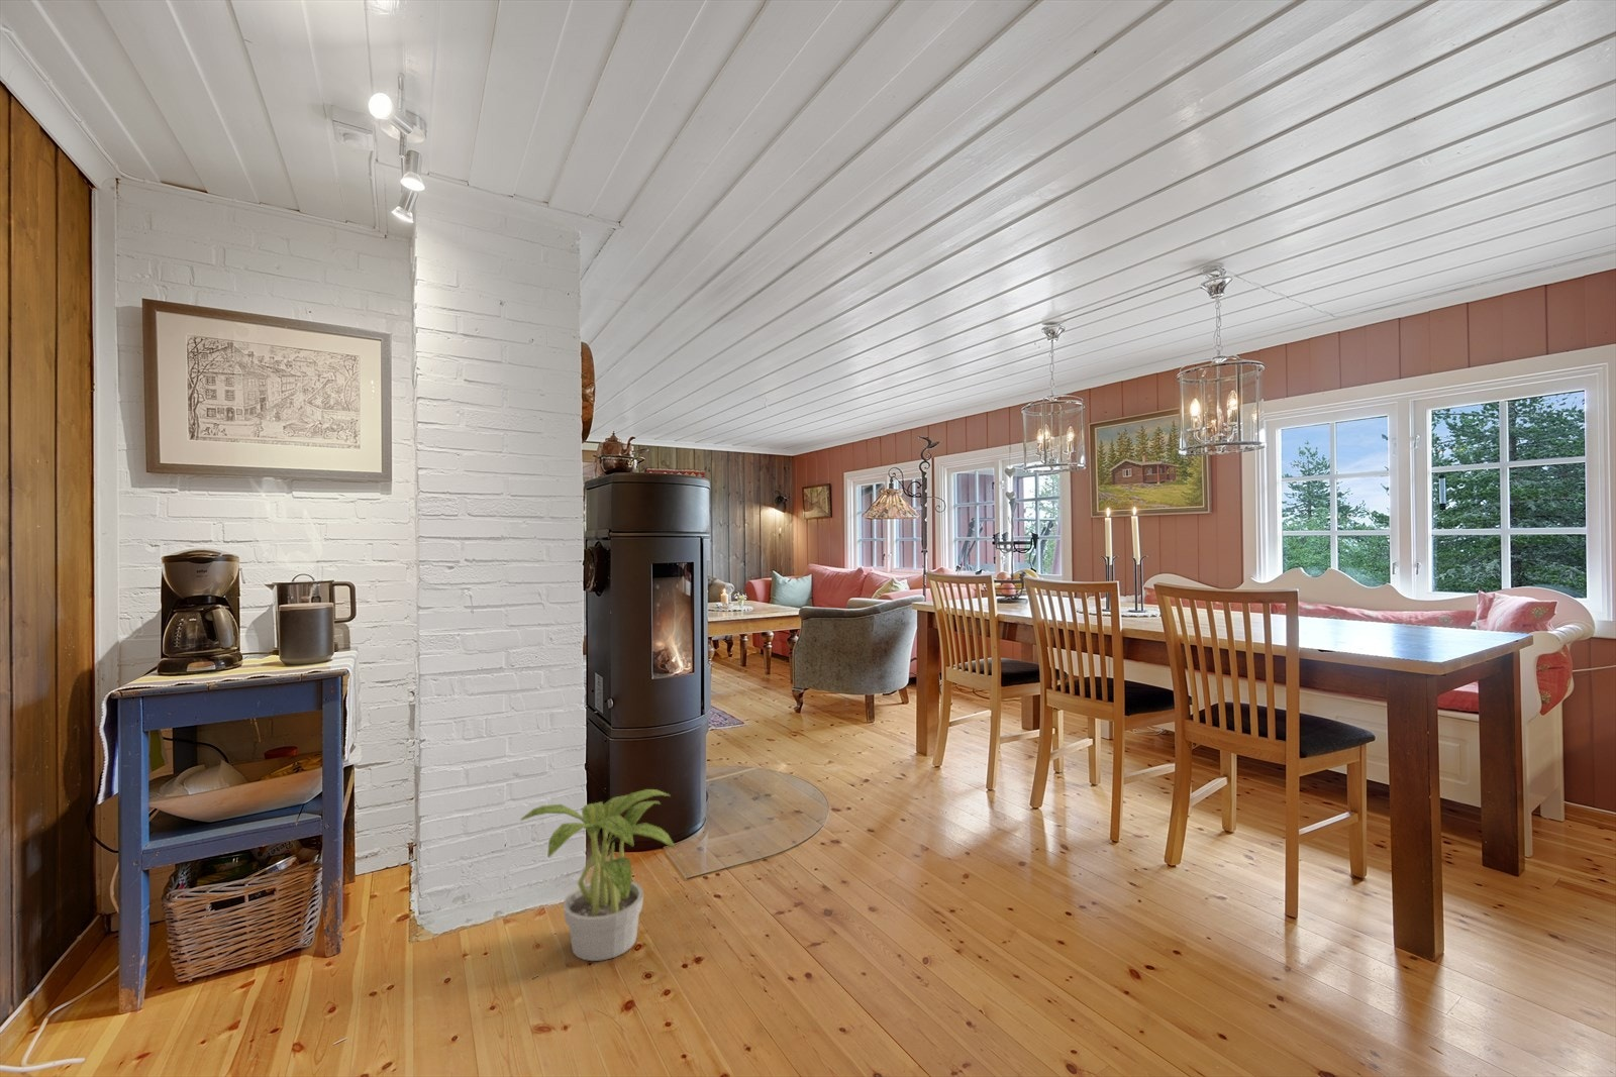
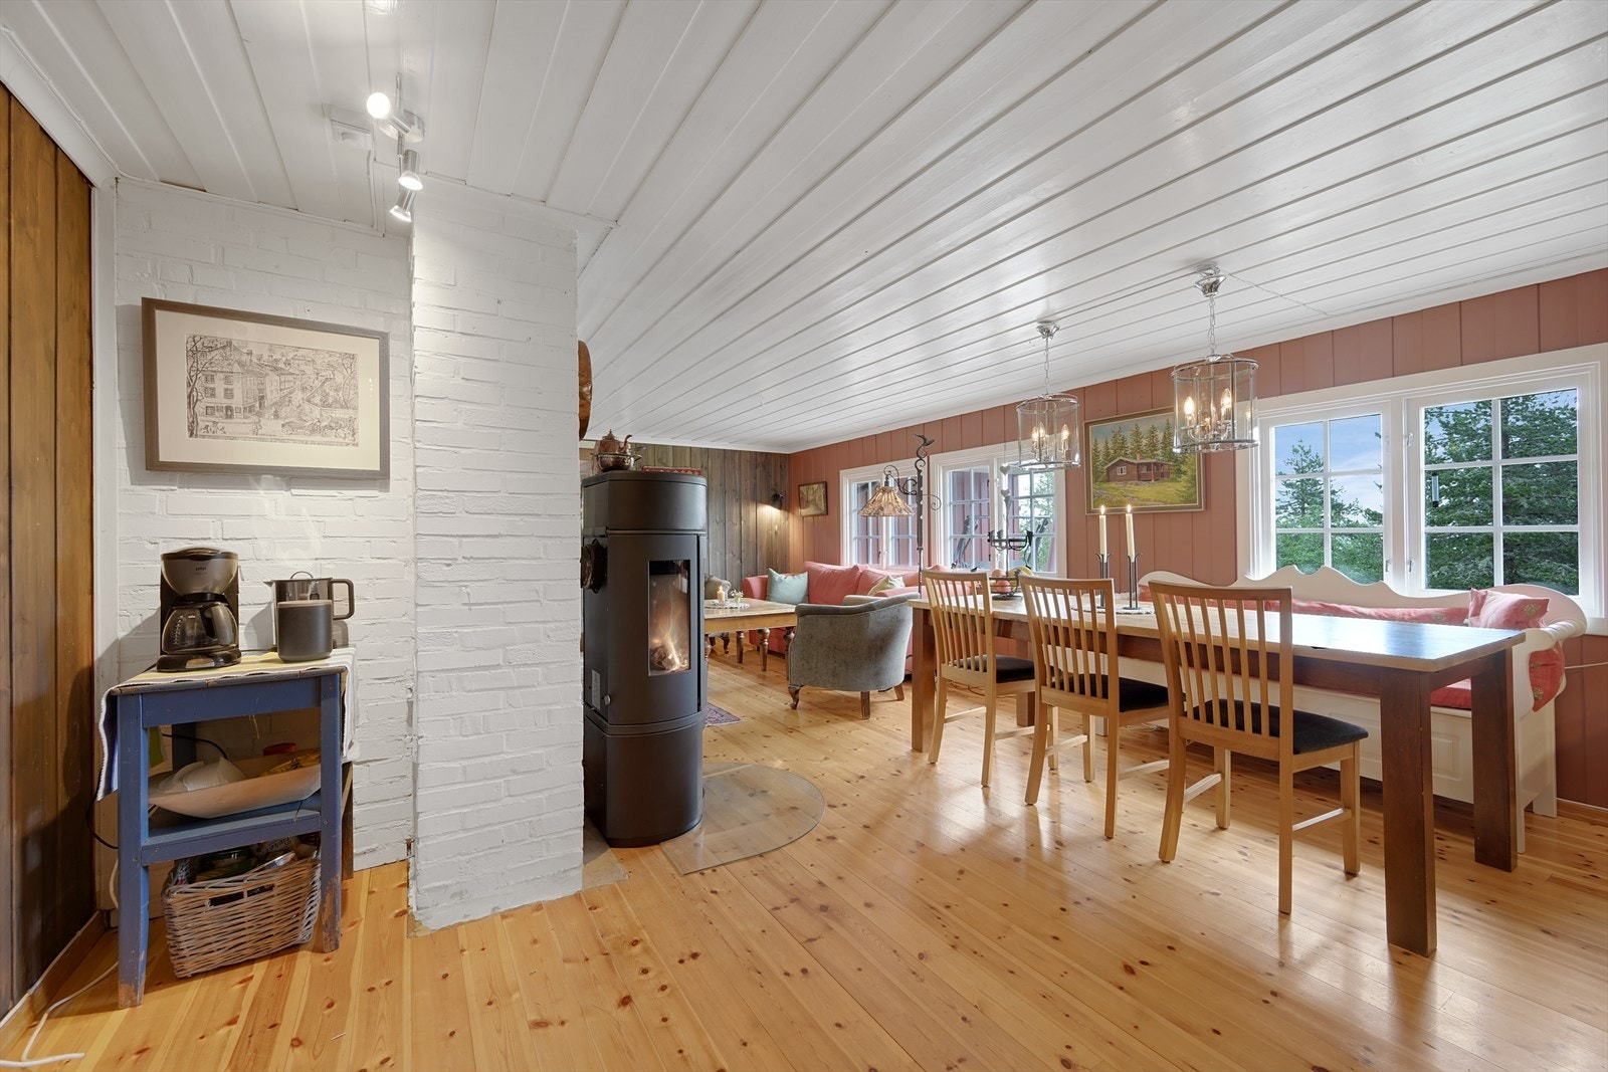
- potted plant (604, 870)
